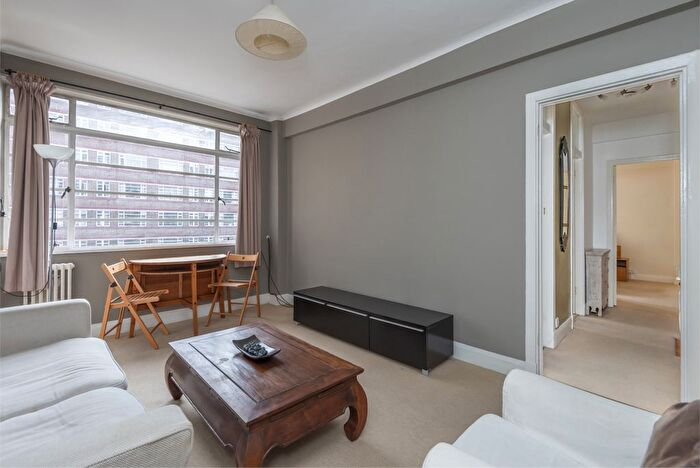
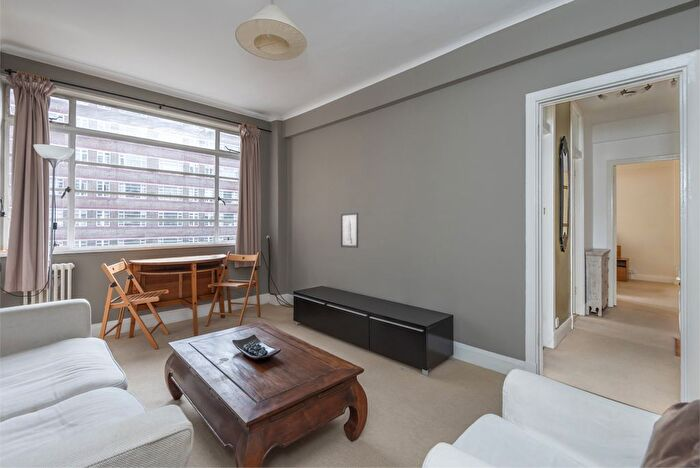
+ wall art (349, 230)
